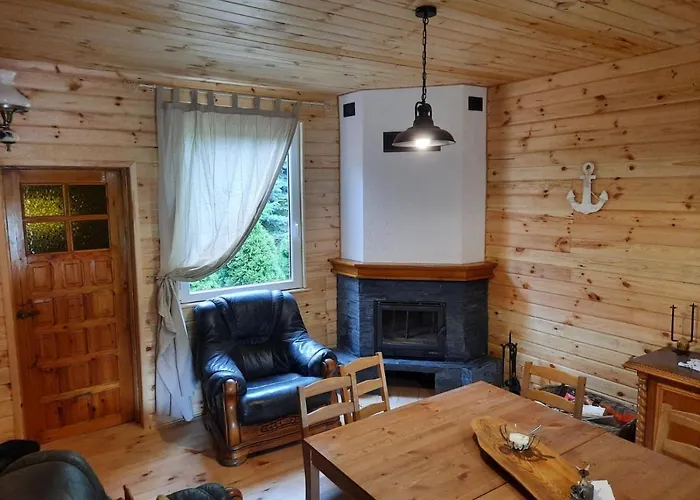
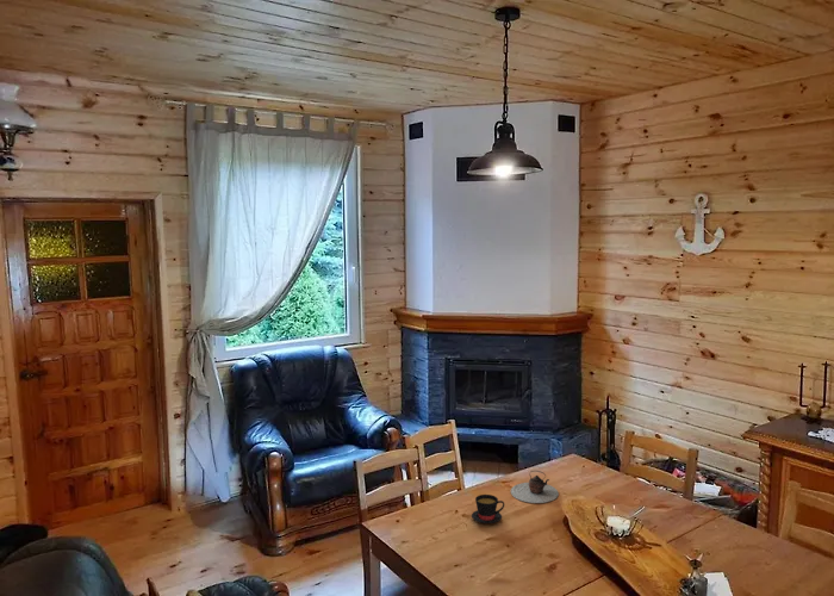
+ teapot (534, 482)
+ teacup (487, 509)
